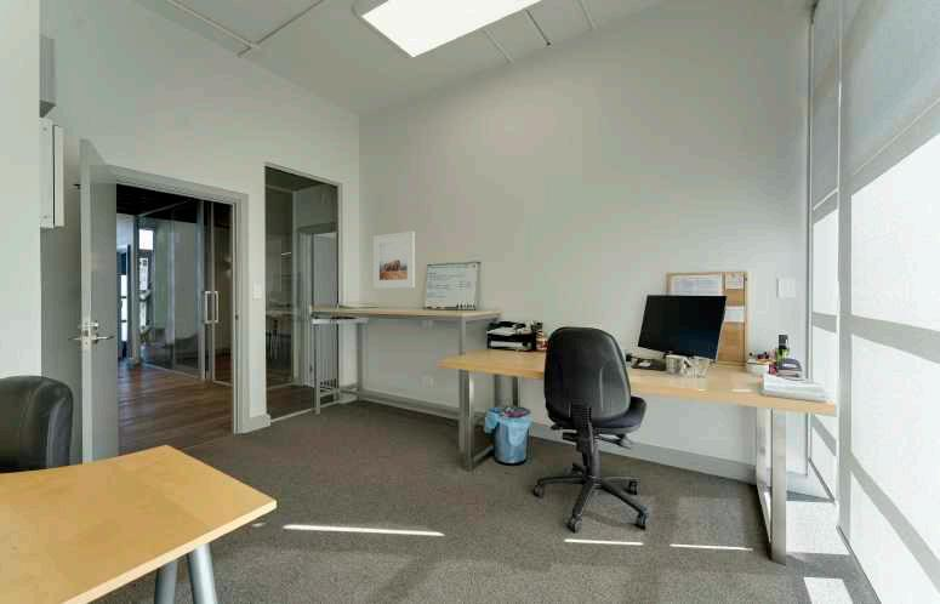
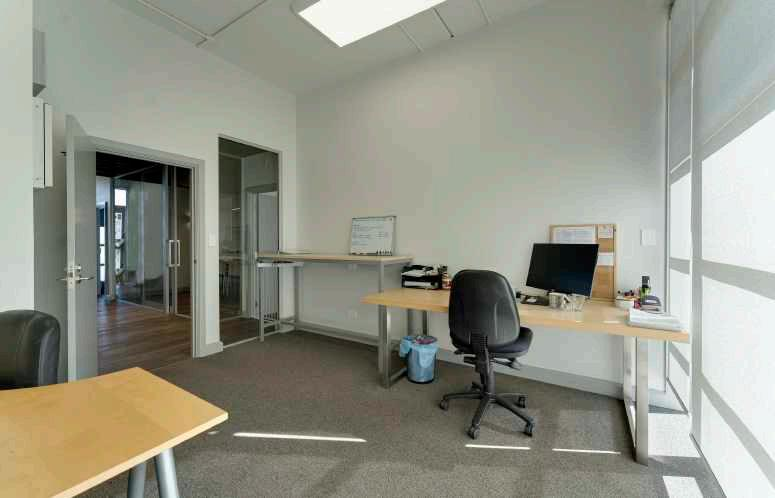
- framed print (393, 261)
